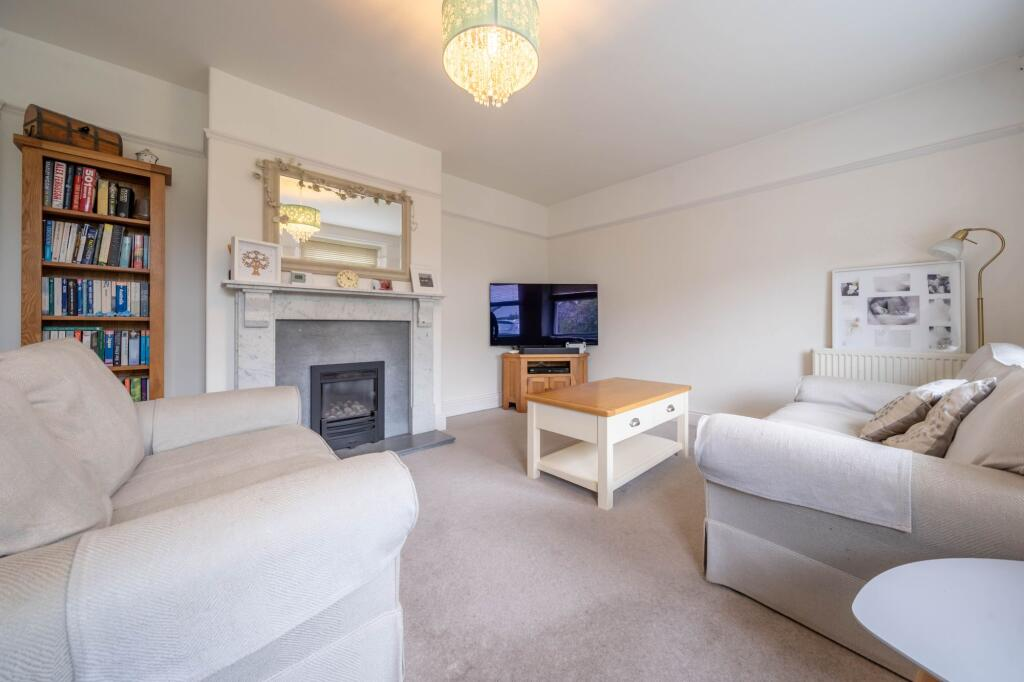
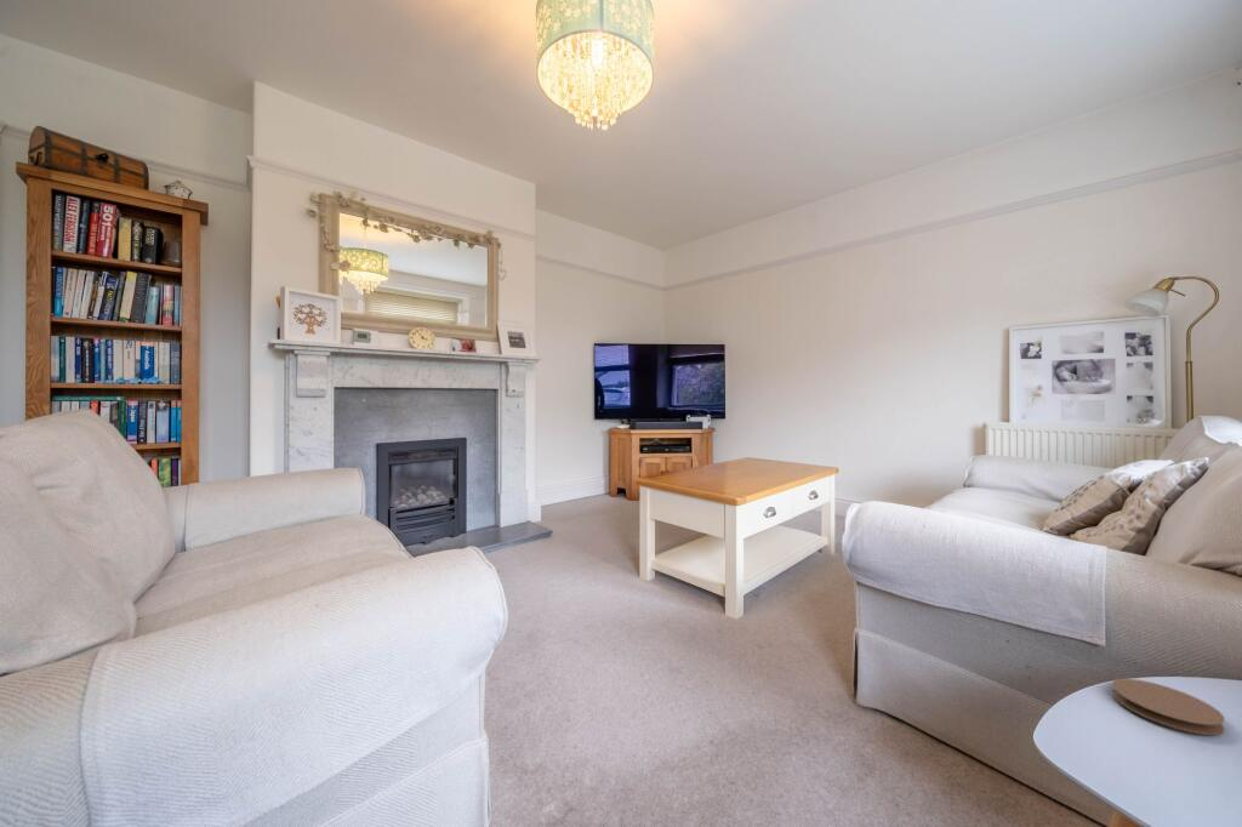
+ coaster (1164, 705)
